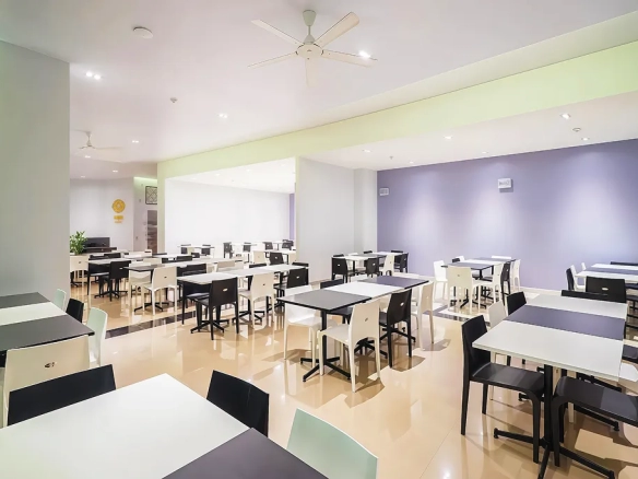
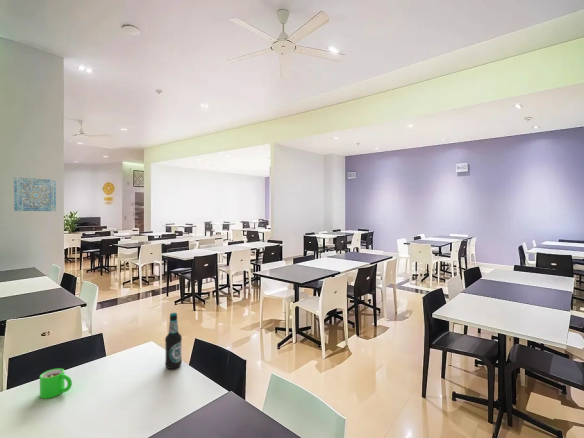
+ wall art (35, 194)
+ mug (57, 383)
+ bottle (173, 339)
